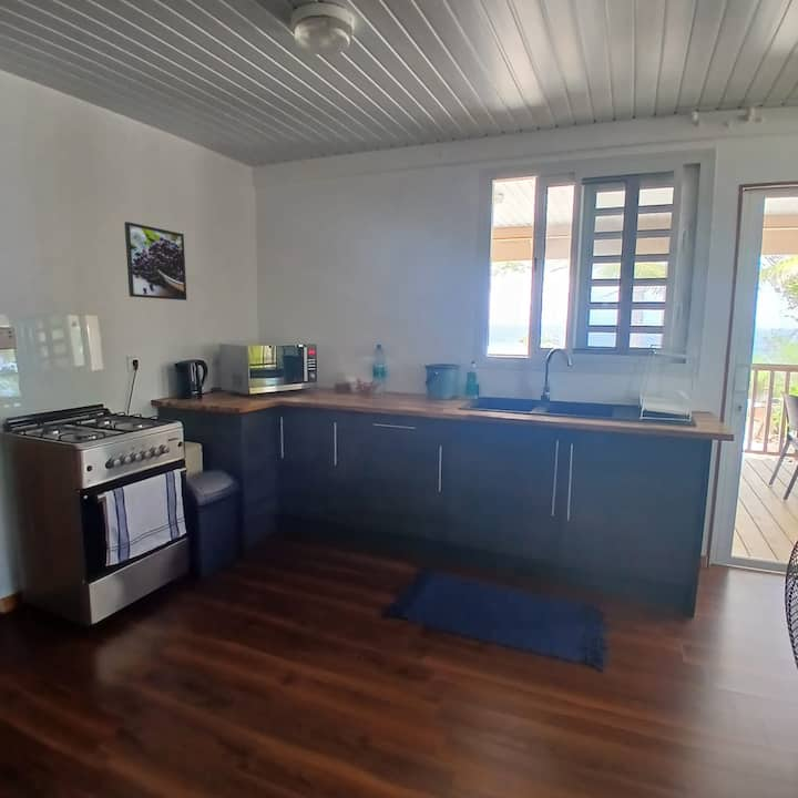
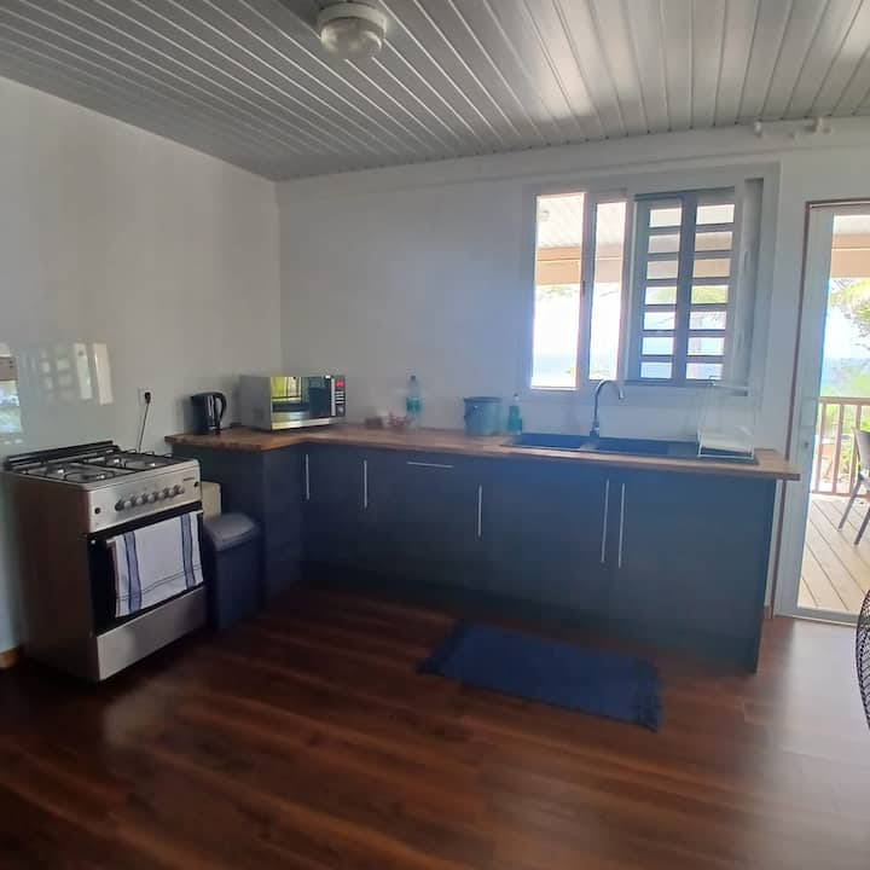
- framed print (157, 263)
